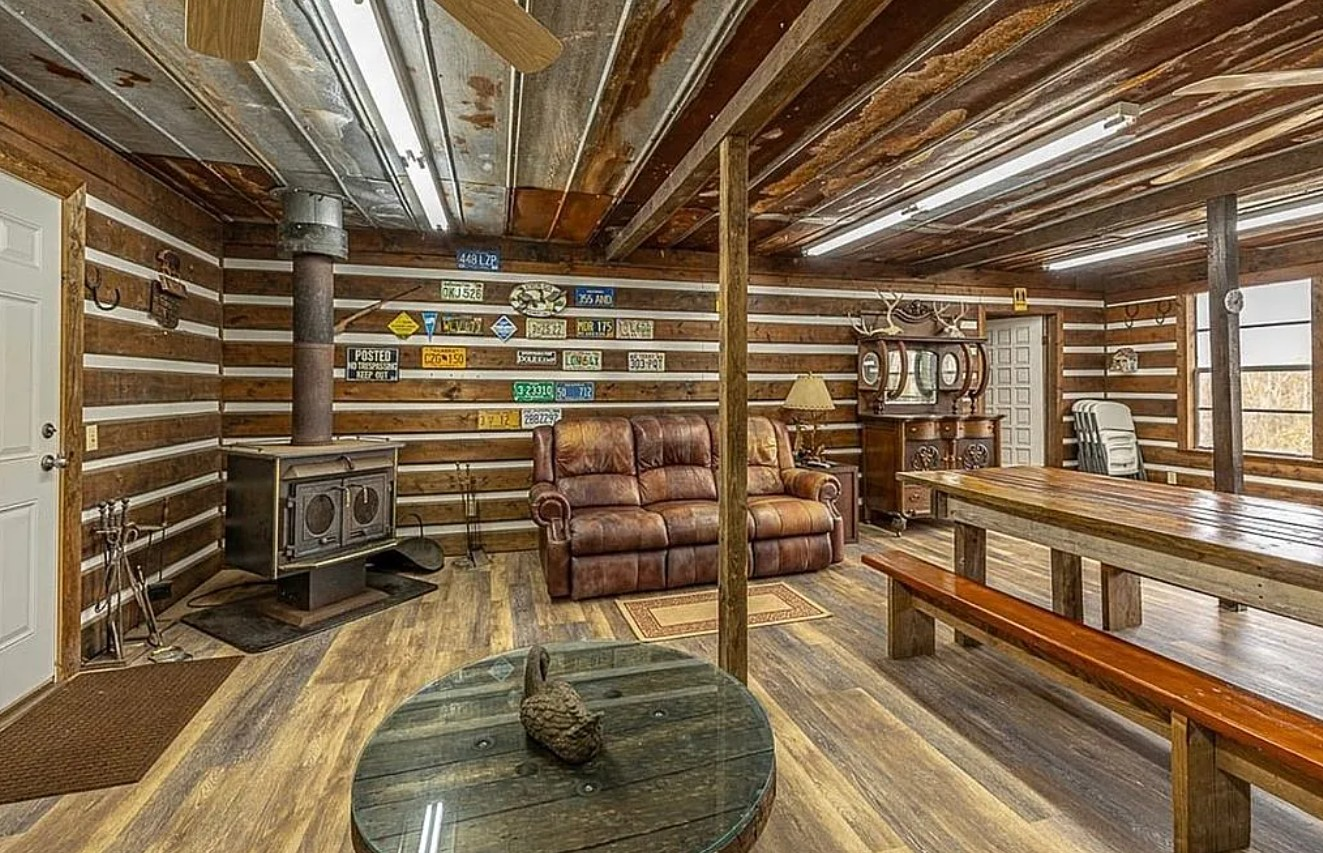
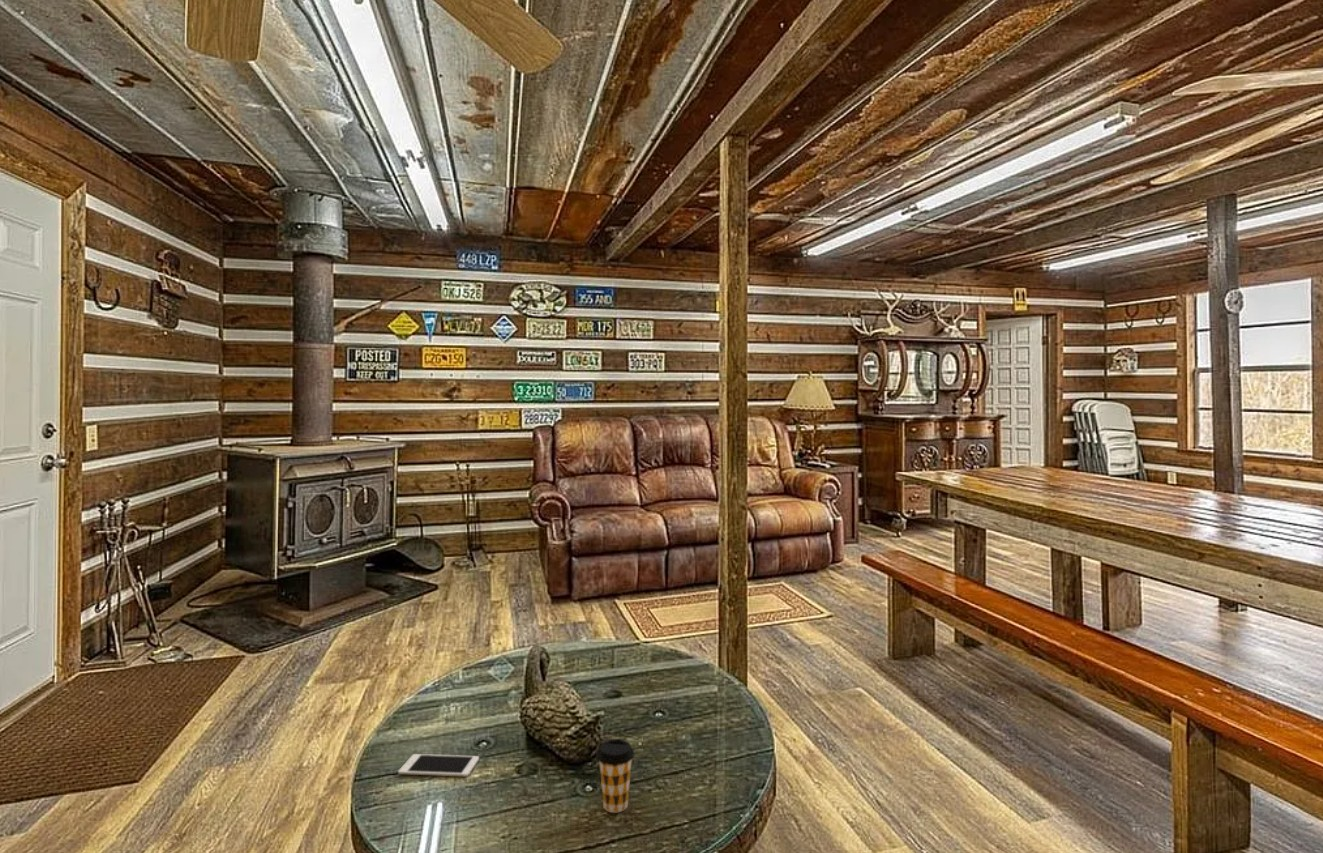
+ cell phone (439, 765)
+ coffee cup (615, 776)
